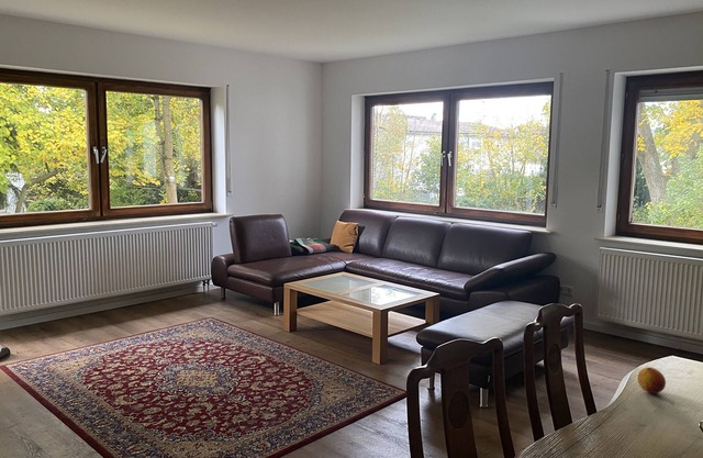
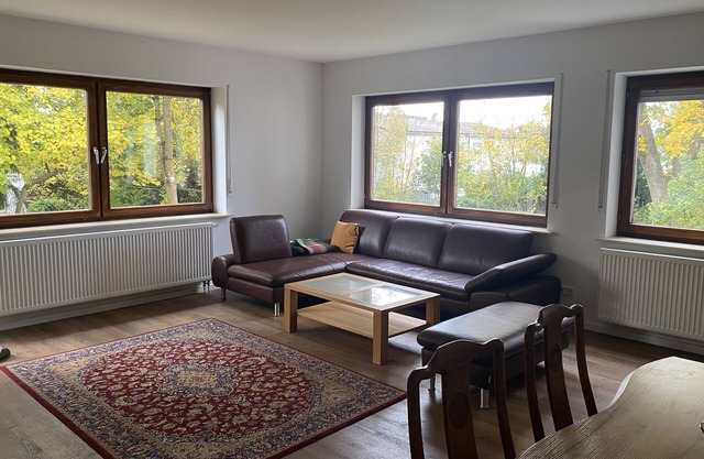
- fruit (651, 379)
